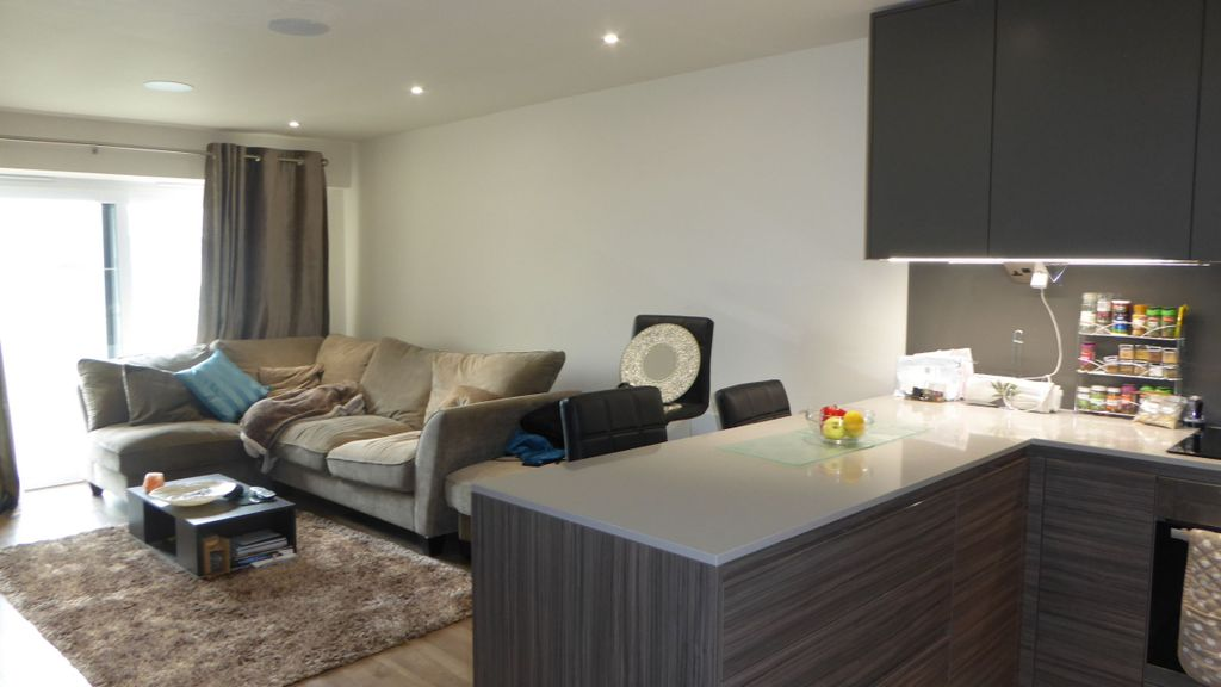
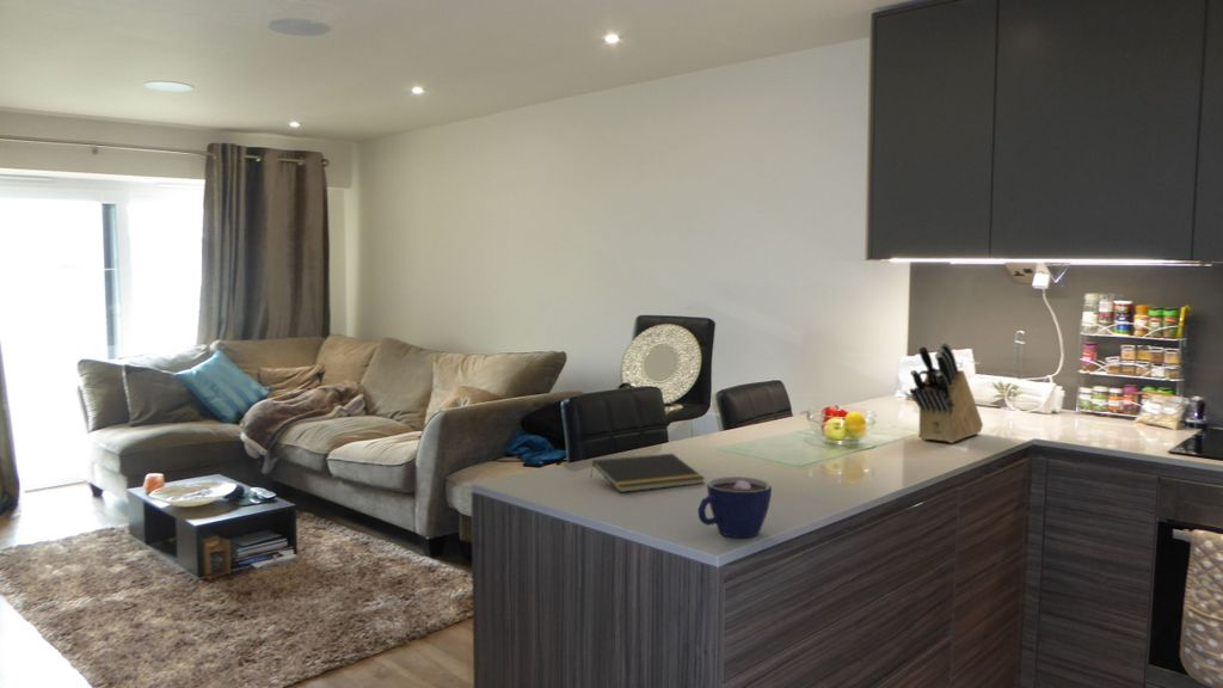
+ cup (730, 509)
+ knife block (947, 389)
+ notepad (647, 471)
